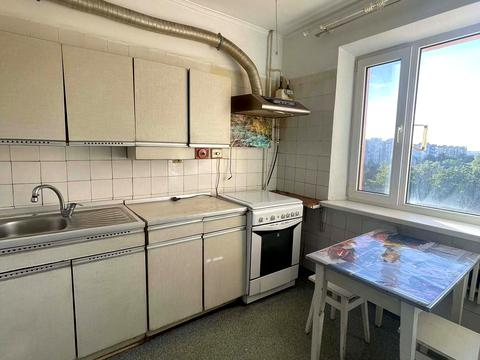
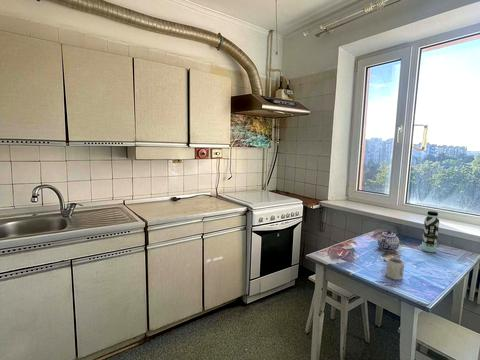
+ water bottle (430, 231)
+ cup (394, 269)
+ teapot (388, 240)
